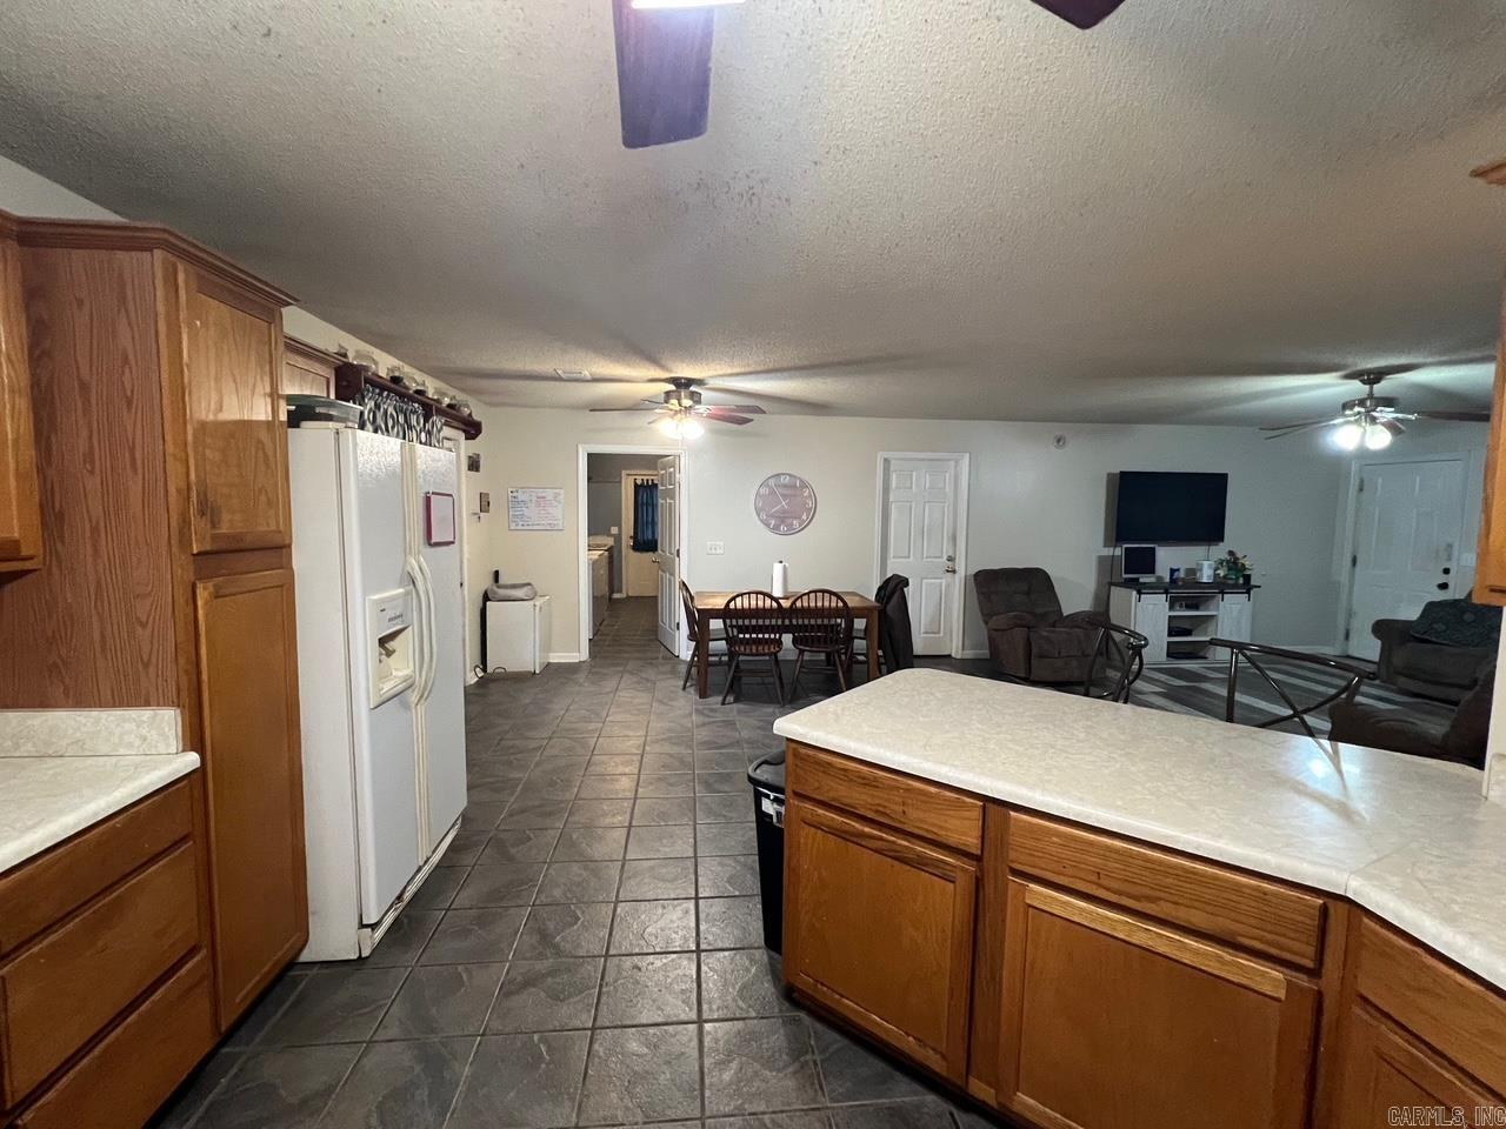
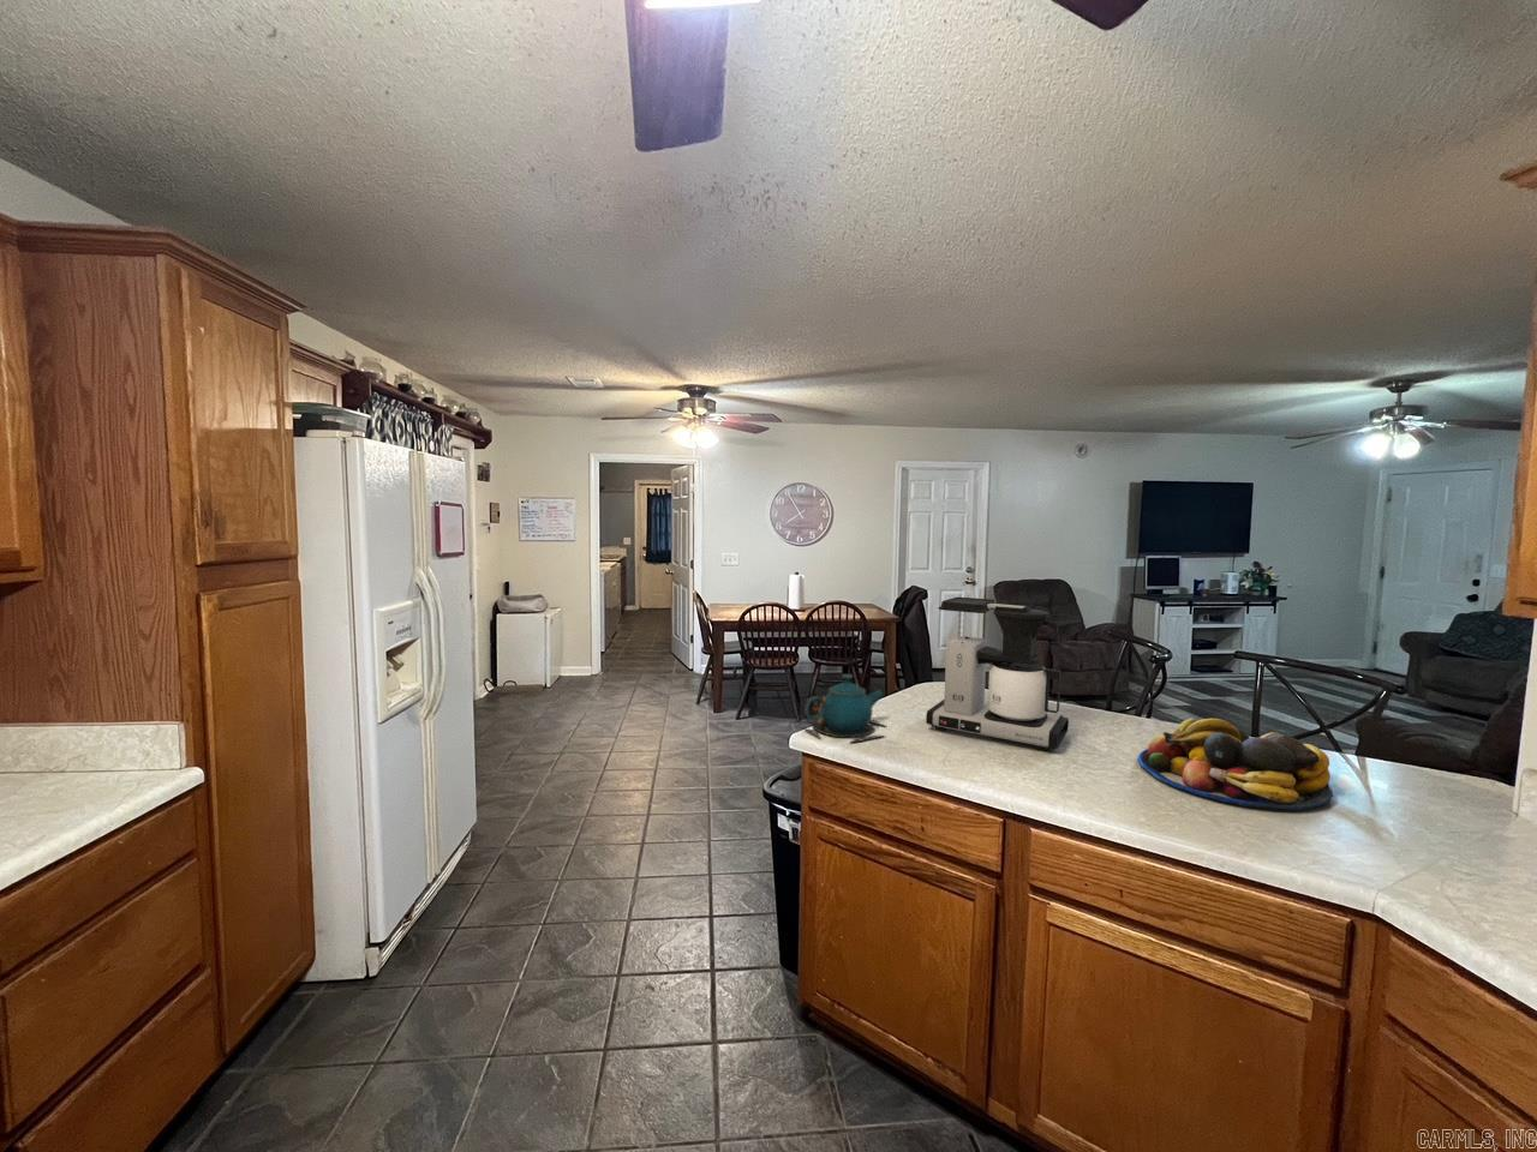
+ teapot (844, 701)
+ fruit bowl (1228, 748)
+ coffee maker (998, 668)
